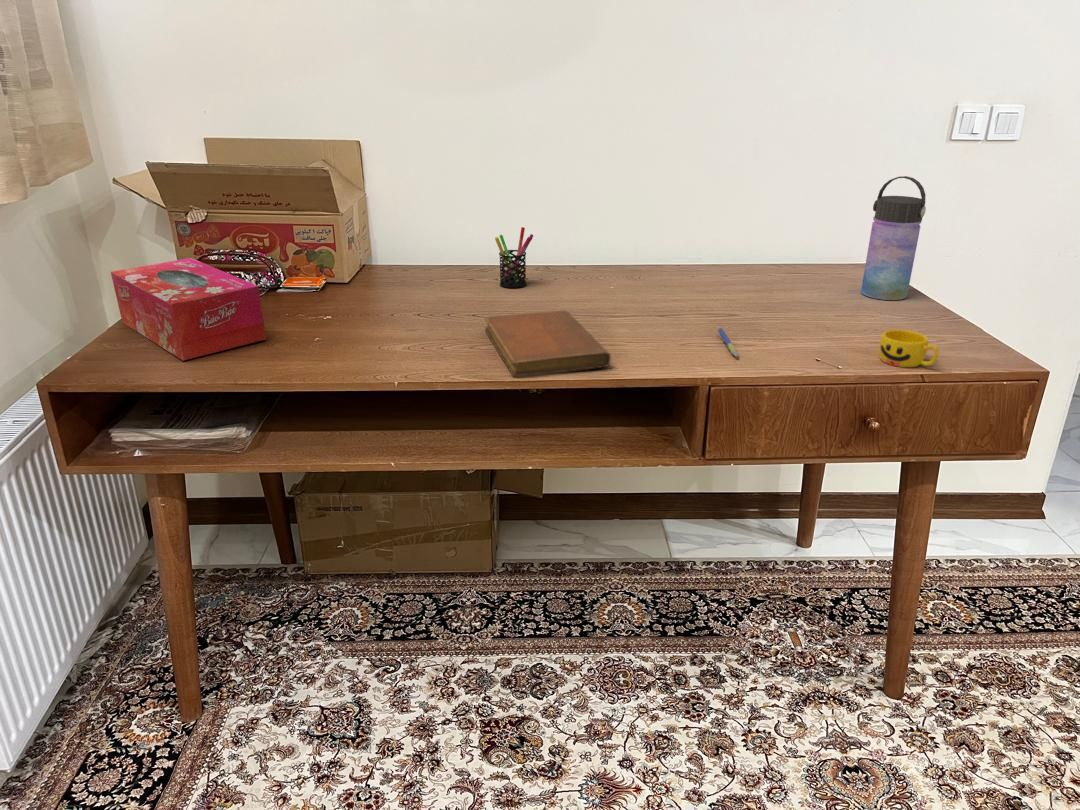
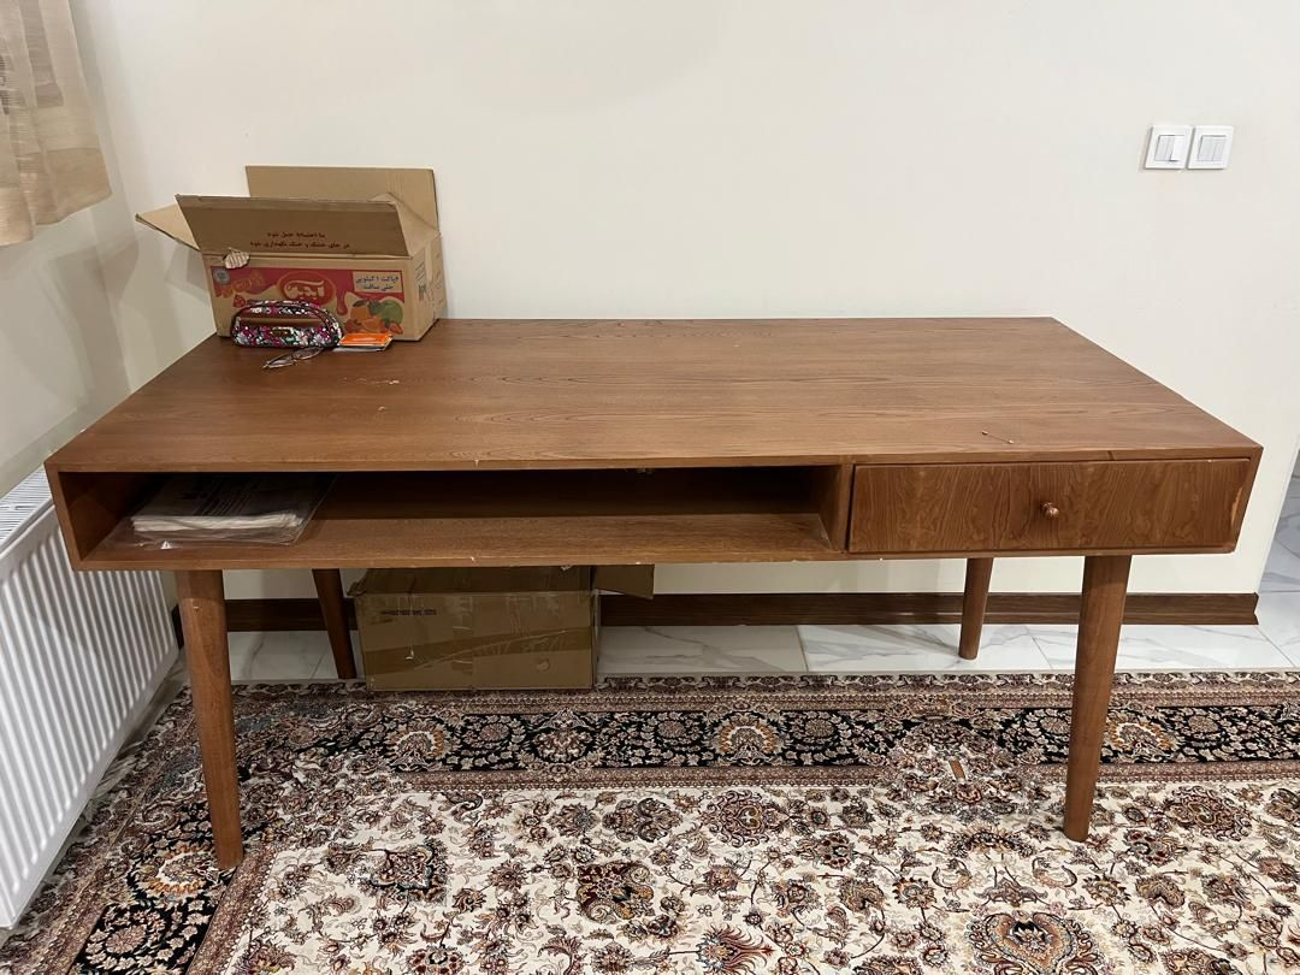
- pen holder (511, 256)
- cup (909, 350)
- tissue box (187, 304)
- pen (727, 342)
- notebook (543, 340)
- water bottle (893, 236)
